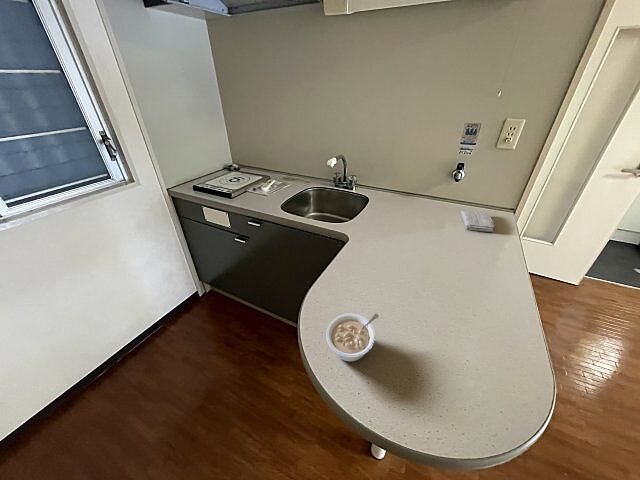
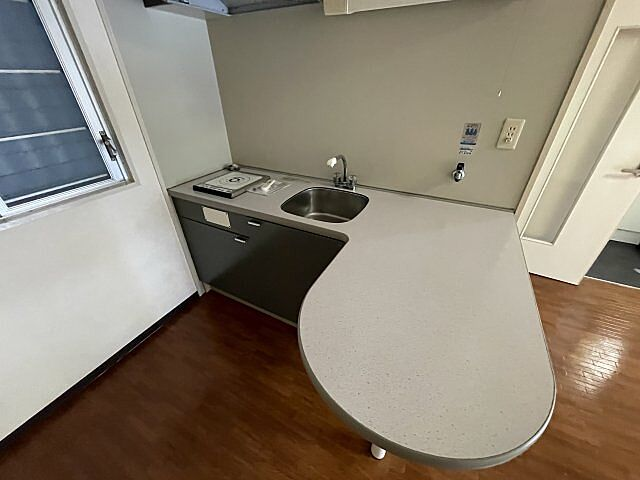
- washcloth (476, 220)
- legume (351, 336)
